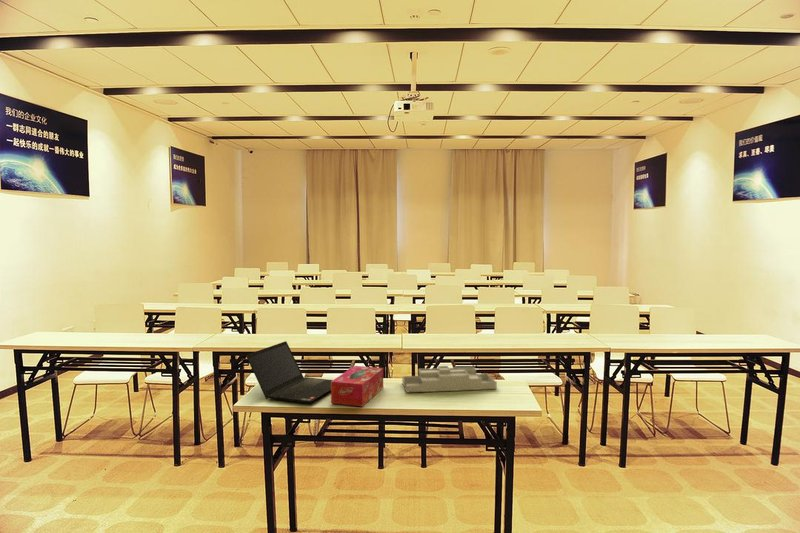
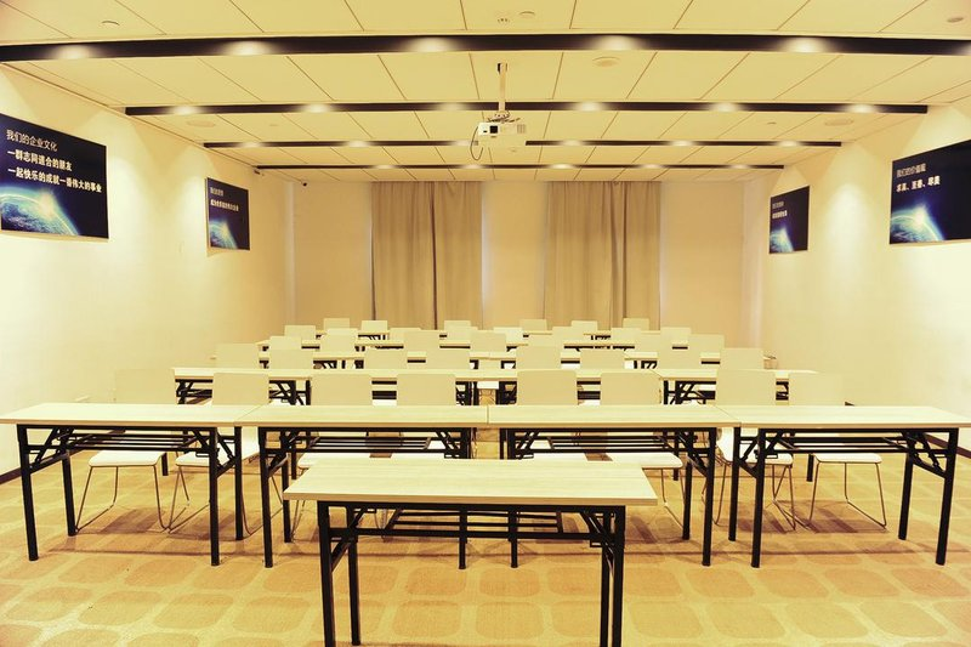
- tissue box (358, 384)
- laptop computer (297, 370)
- desk organizer (448, 377)
